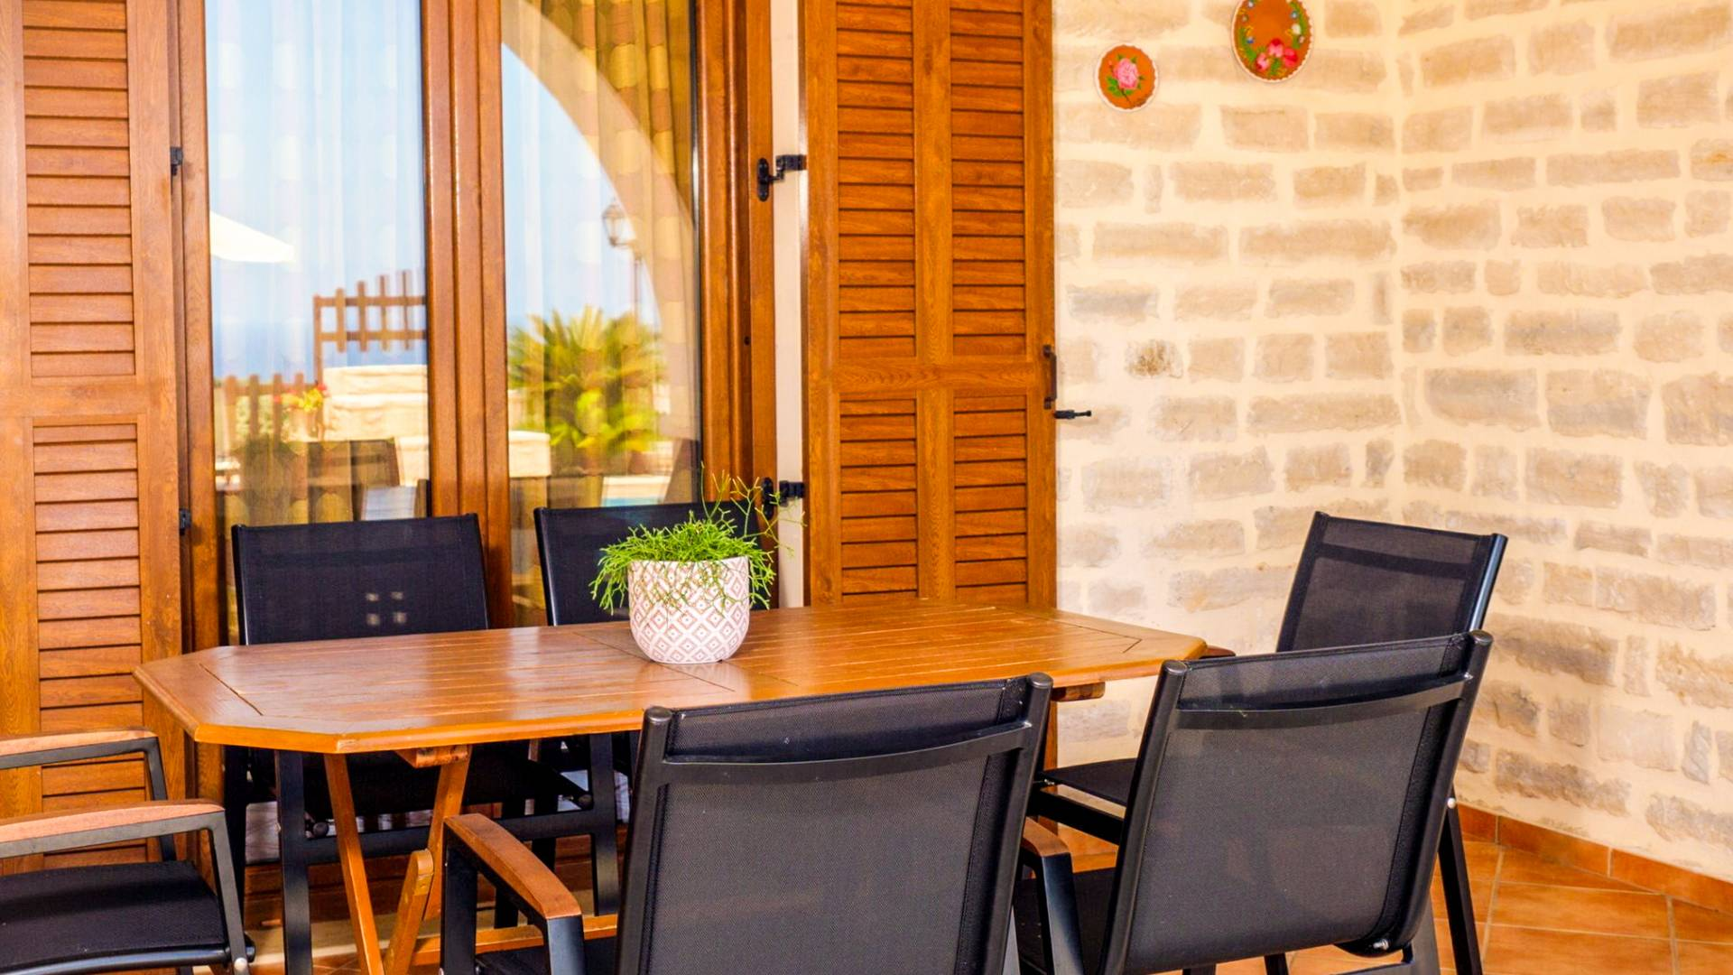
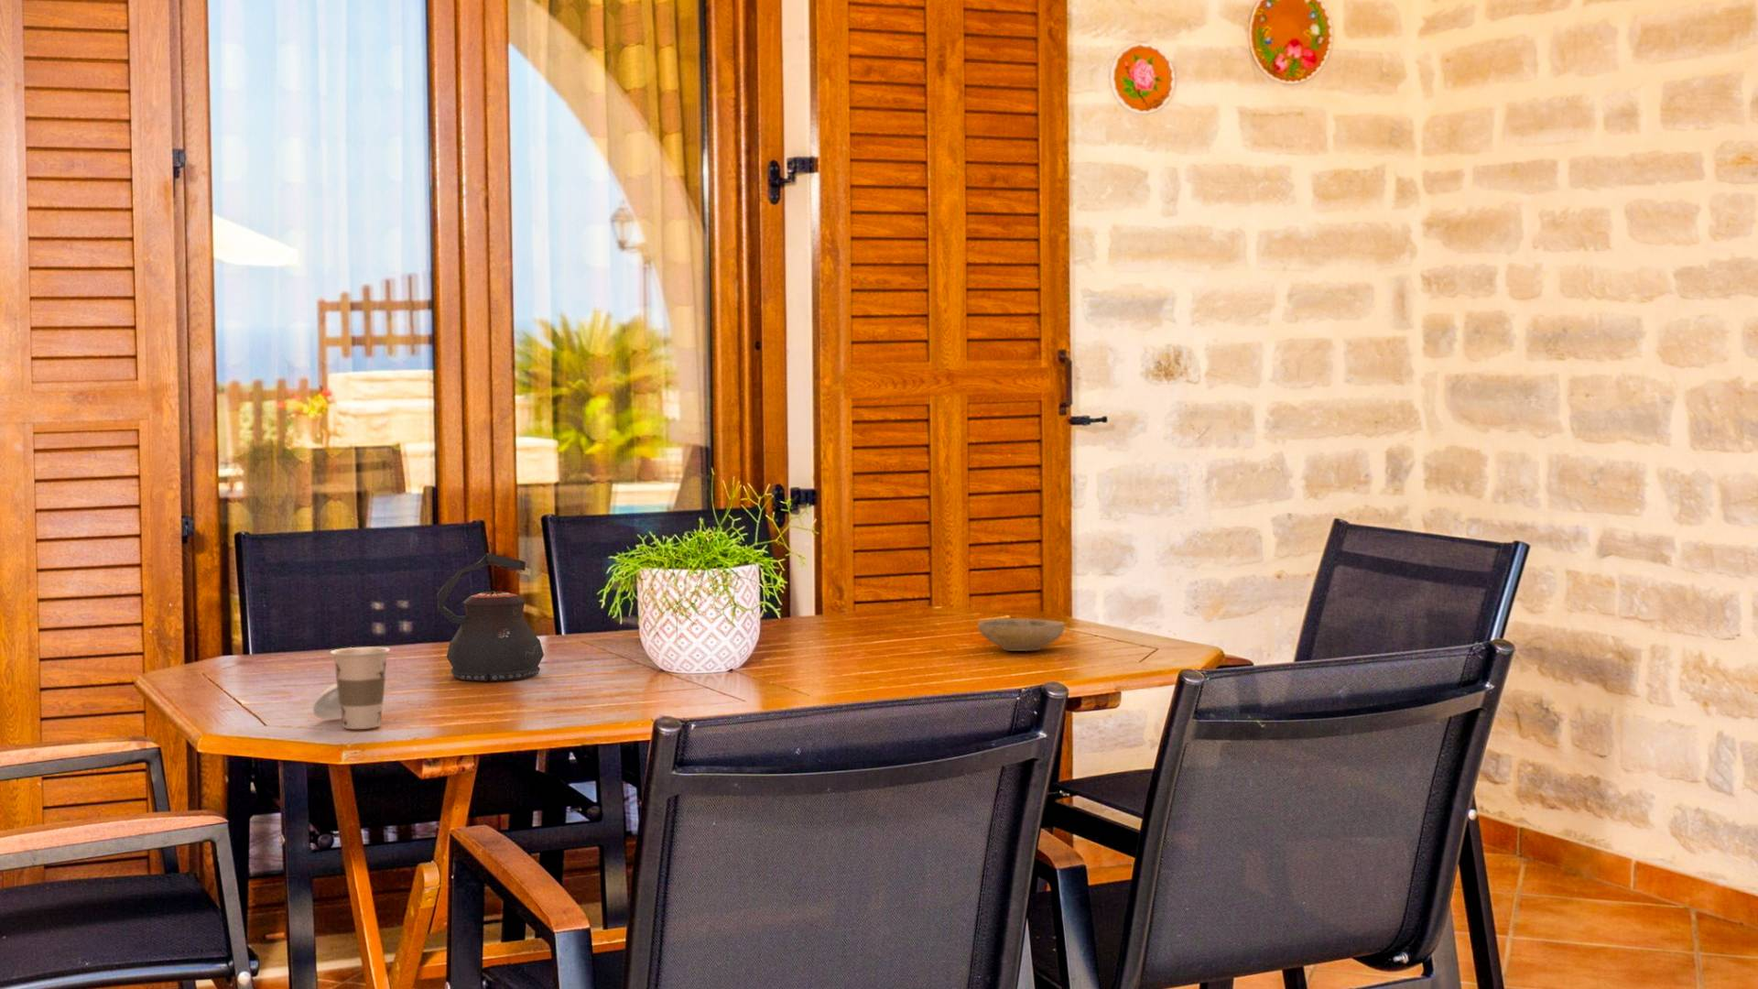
+ cup (351, 686)
+ ceramic bowl (1021, 635)
+ teapot (490, 613)
